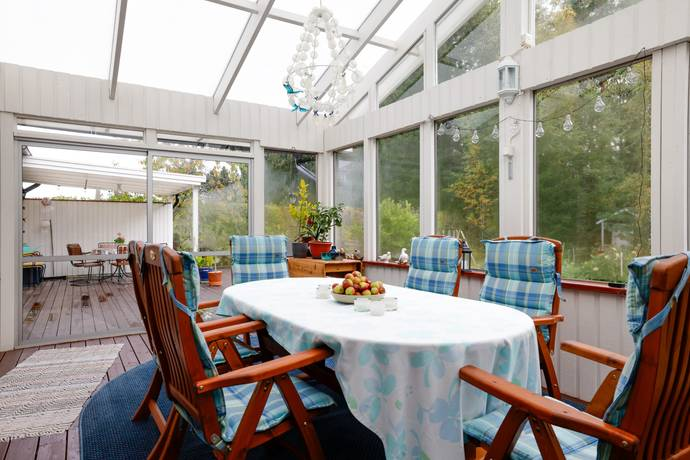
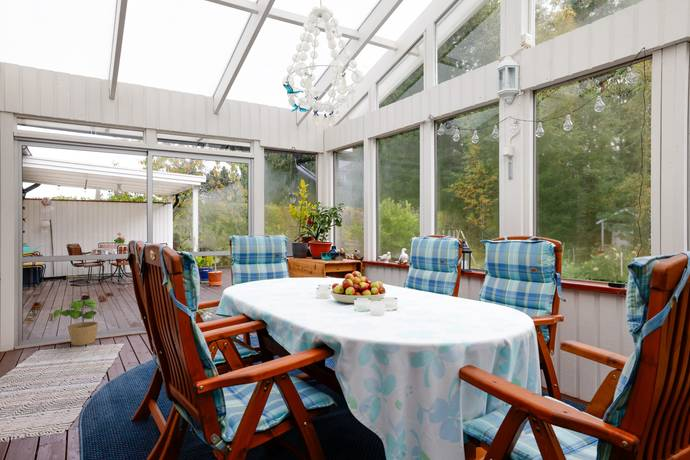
+ potted plant (78, 323)
